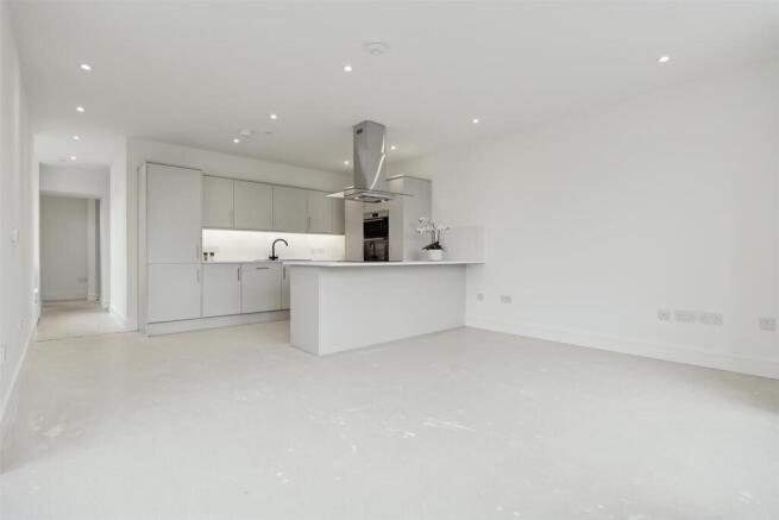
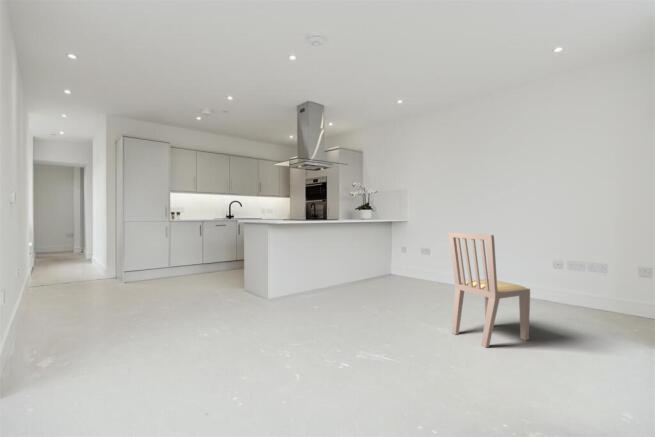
+ dining chair (487, 284)
